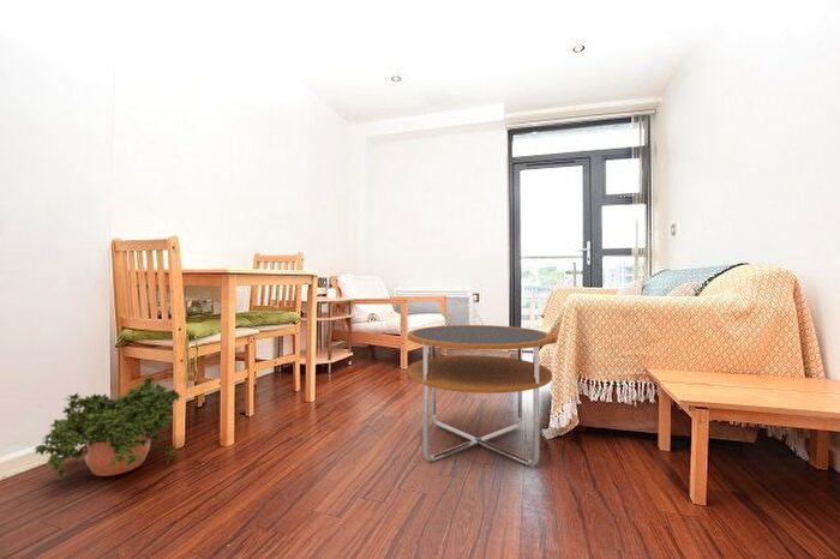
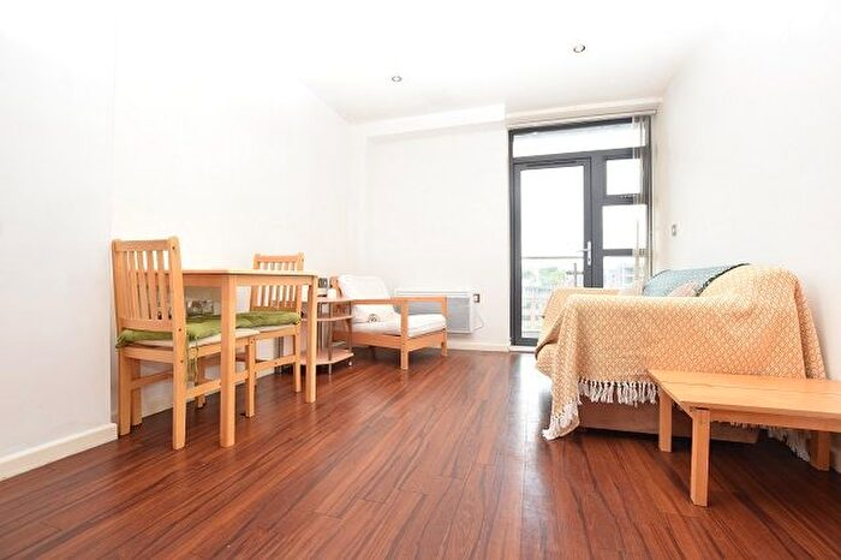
- potted plant (115, 428)
- side table (478, 387)
